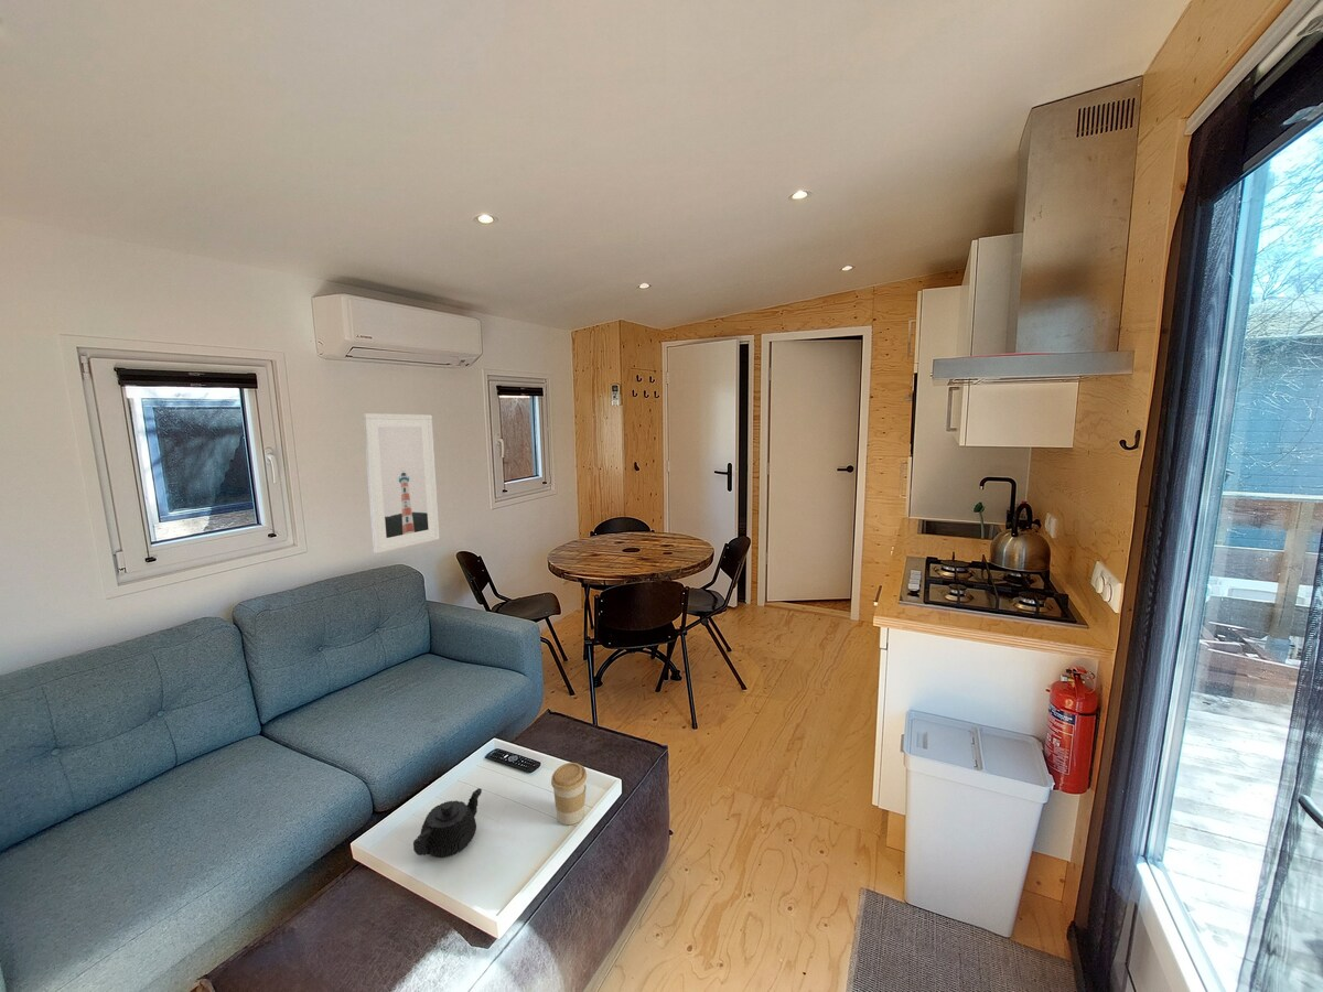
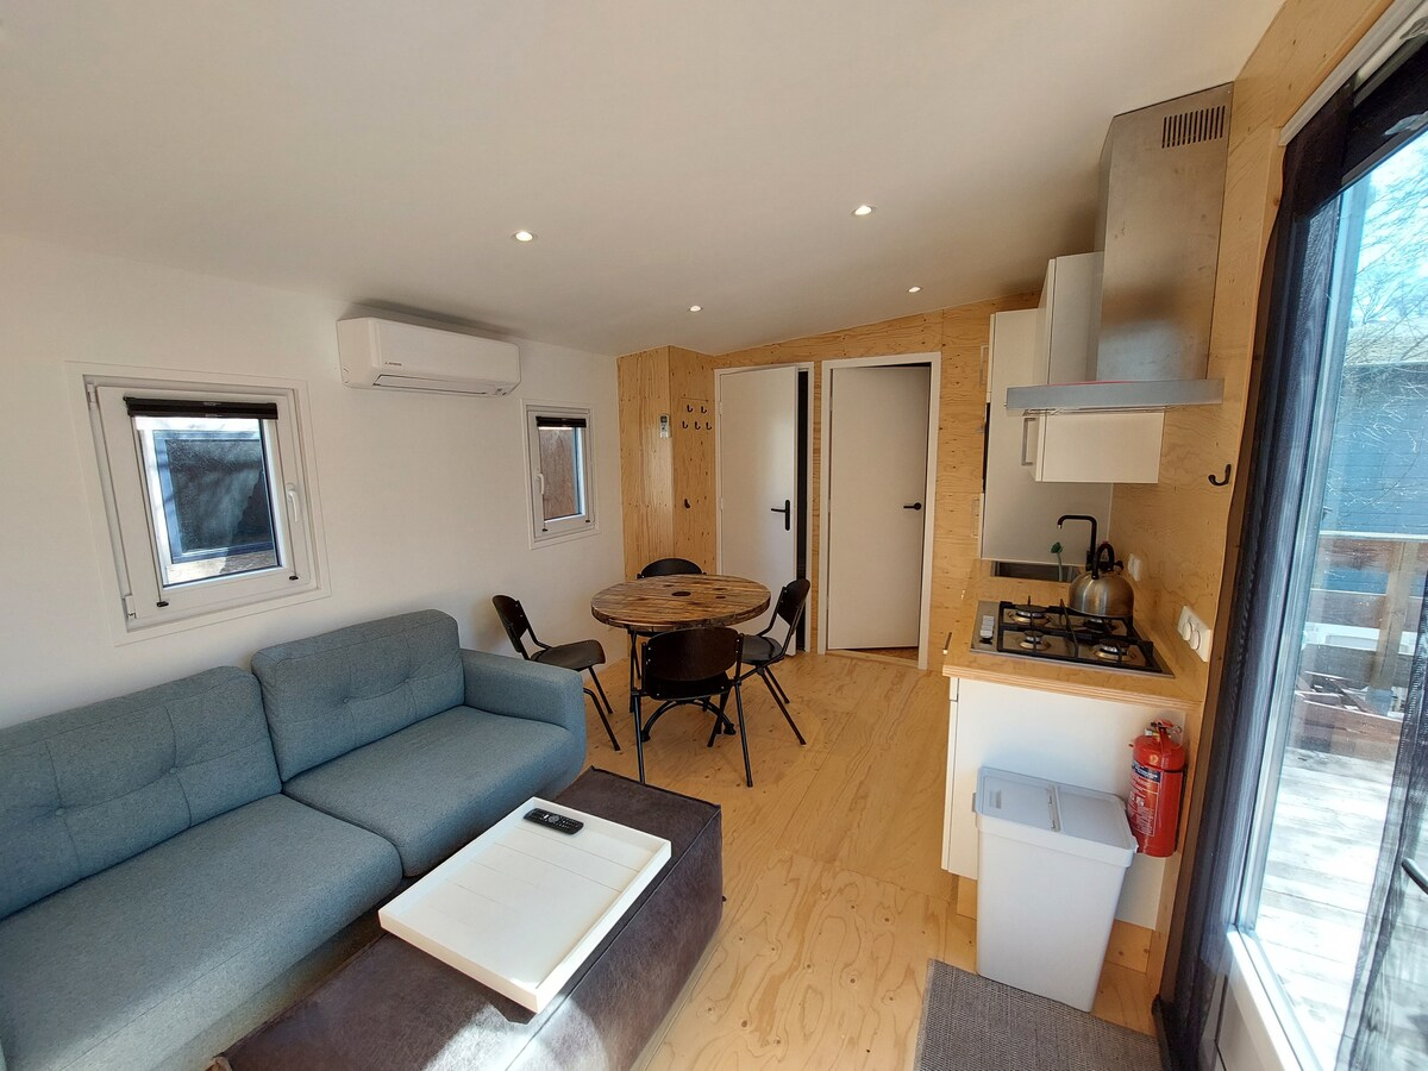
- coffee cup (569, 792)
- teapot (450, 822)
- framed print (404, 481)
